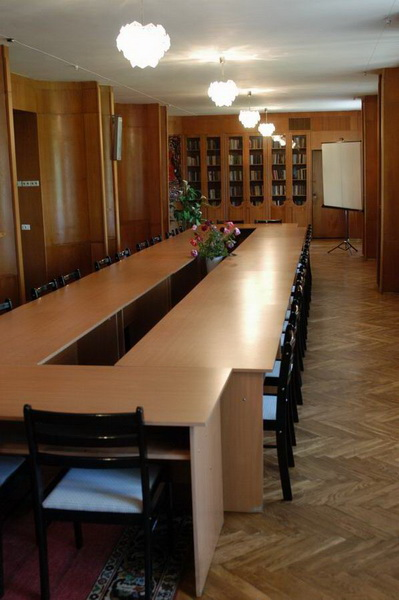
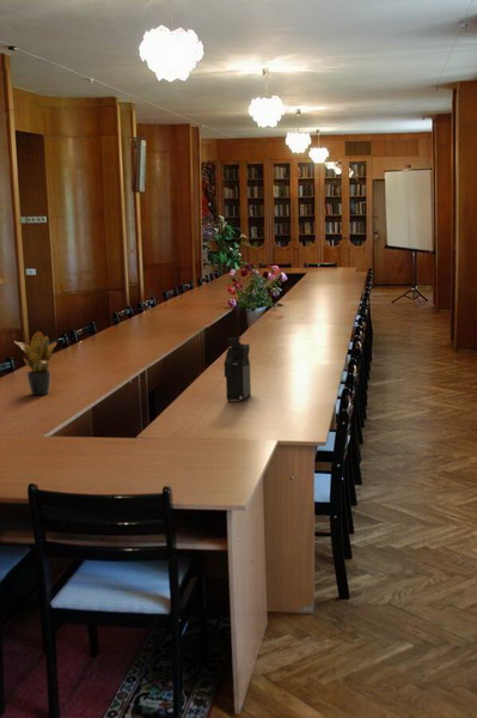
+ coffee maker (237, 367)
+ potted plant (36, 361)
